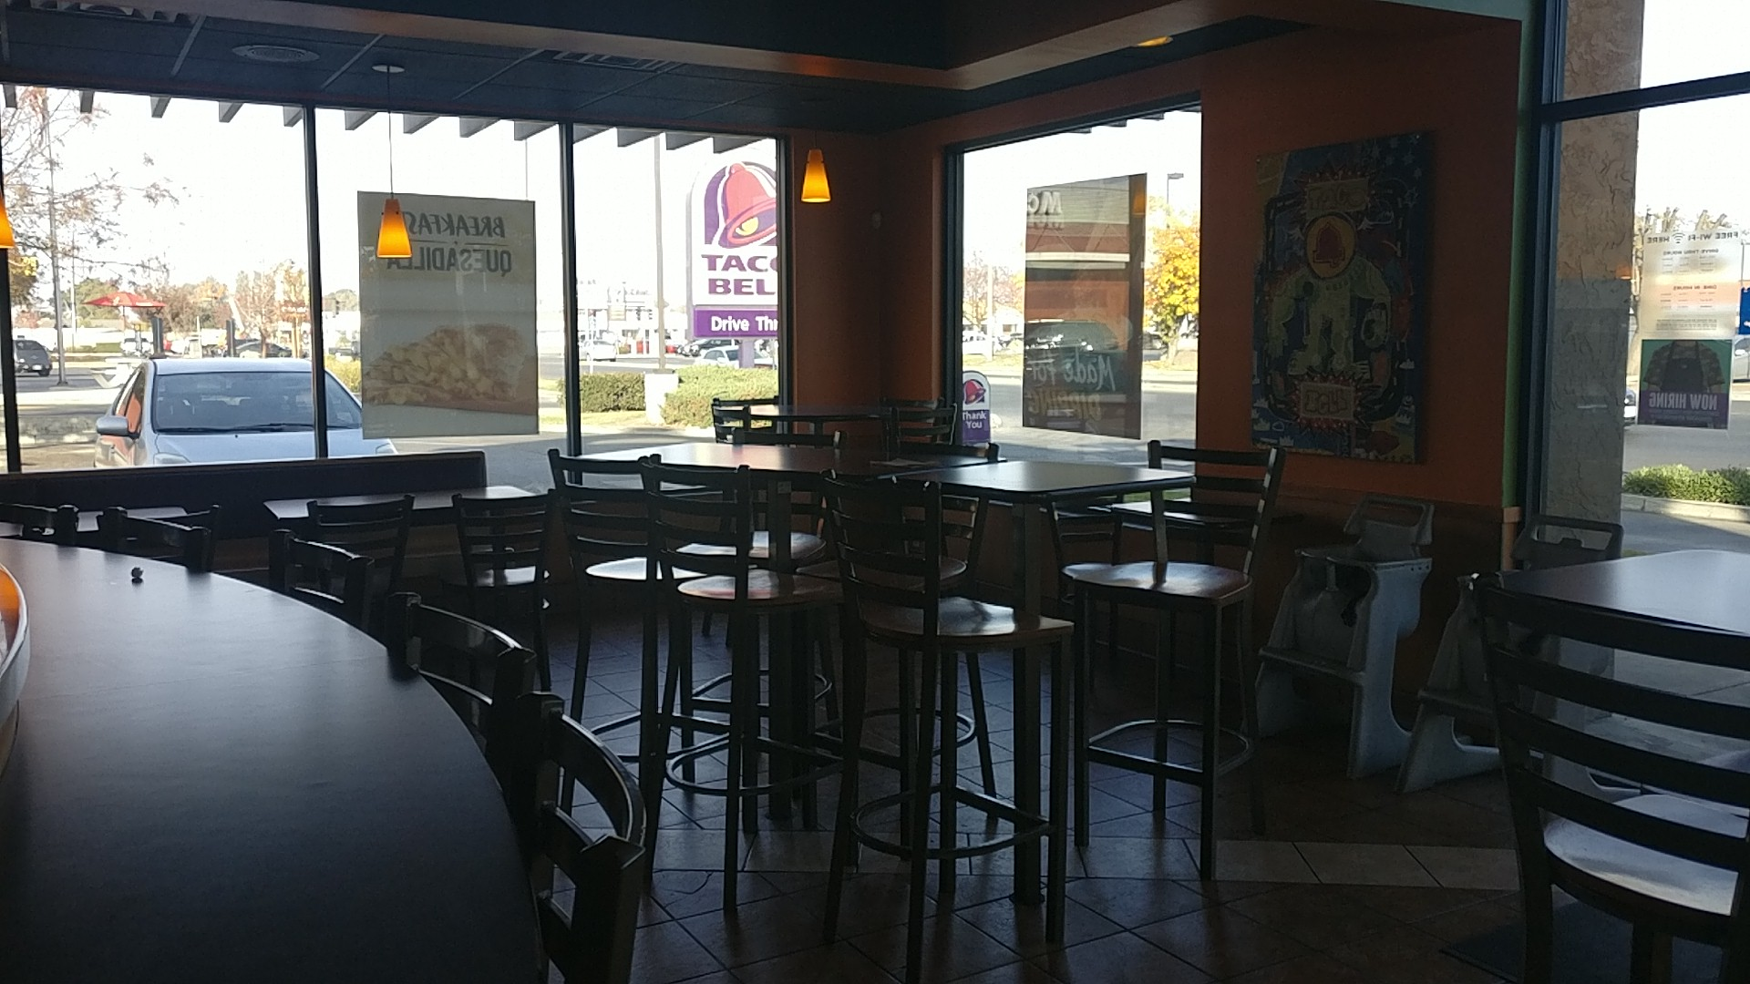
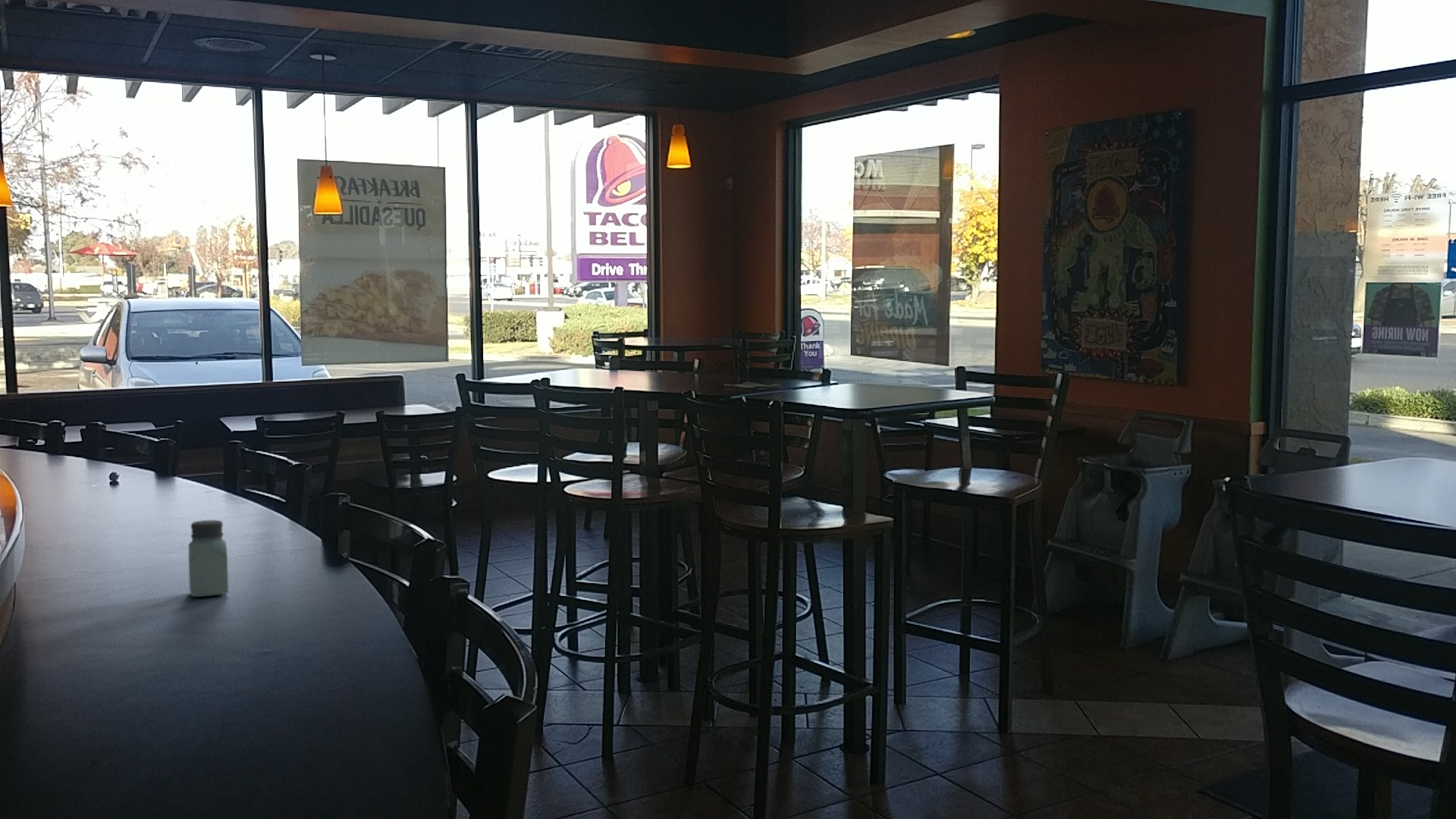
+ saltshaker (208, 557)
